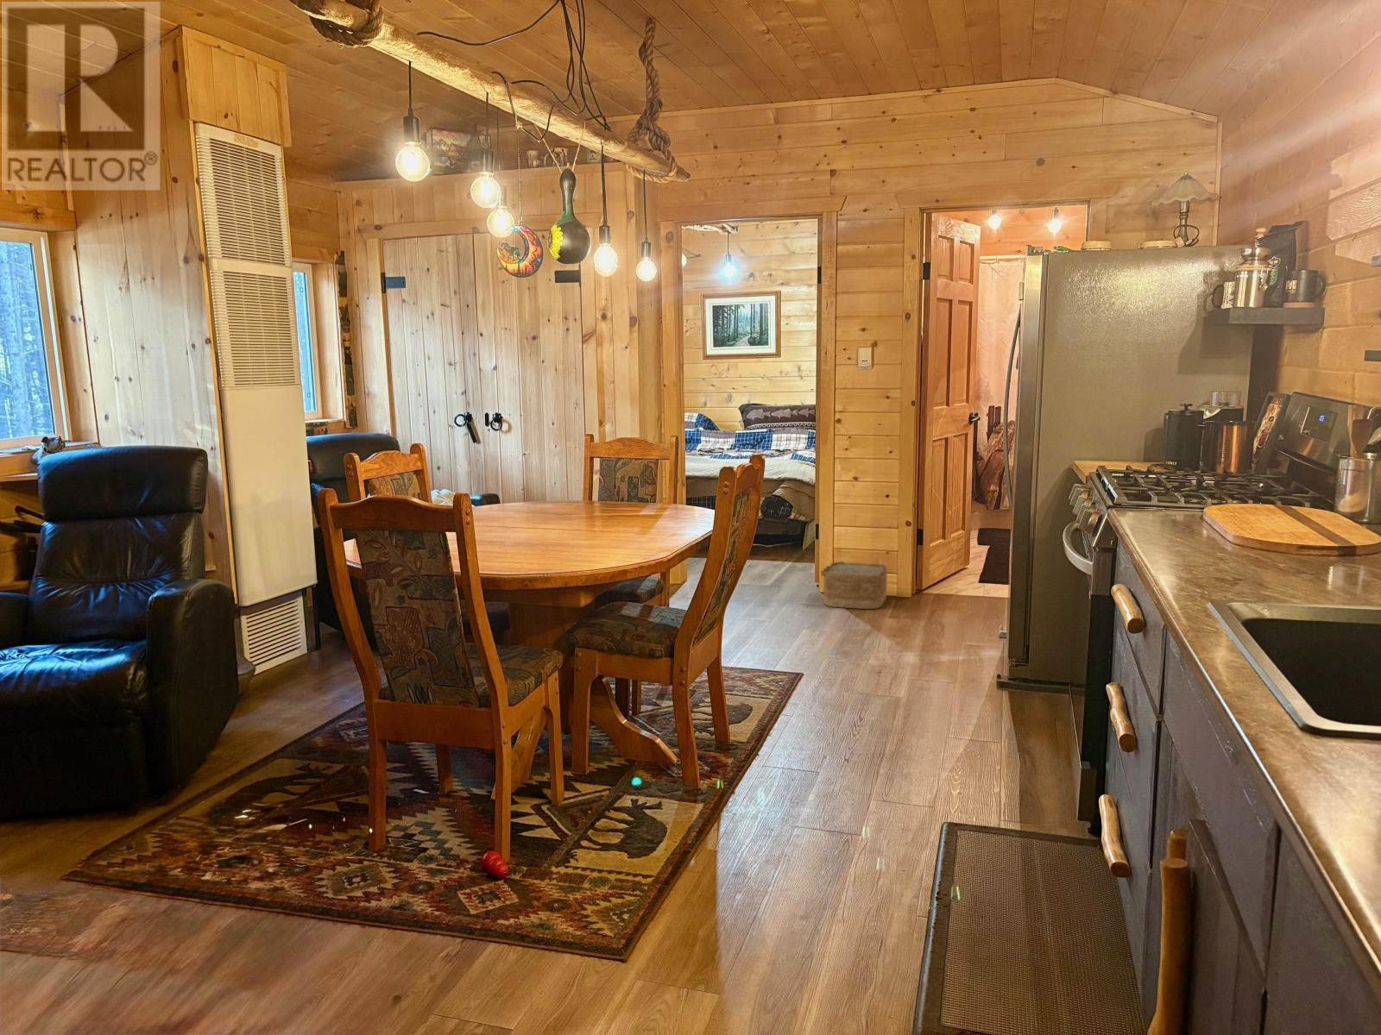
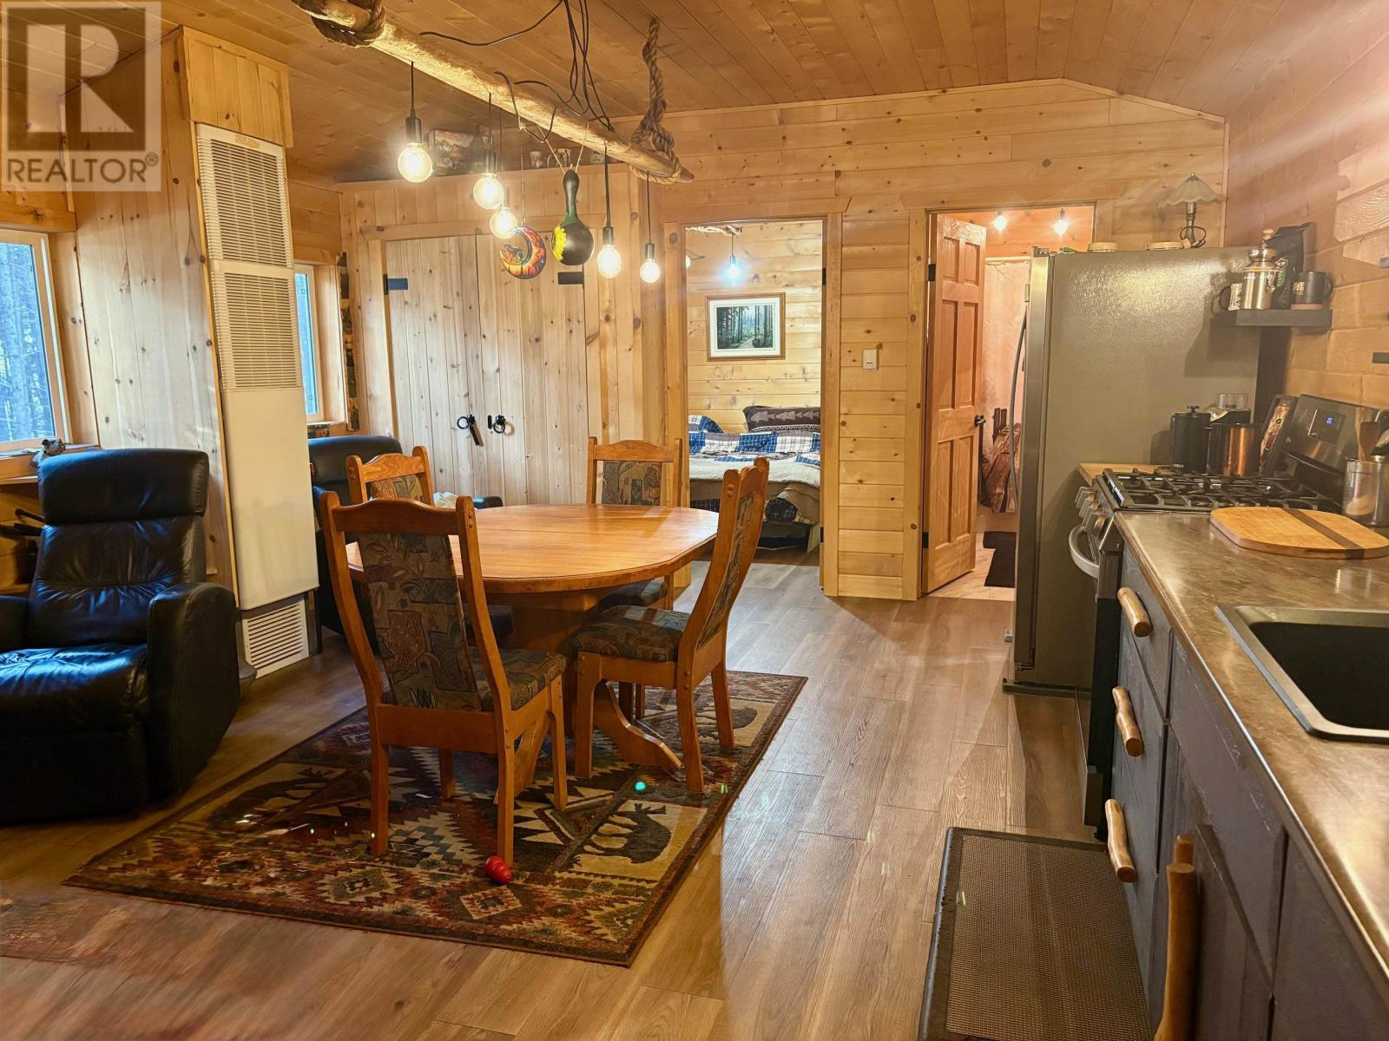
- woven basket (853, 584)
